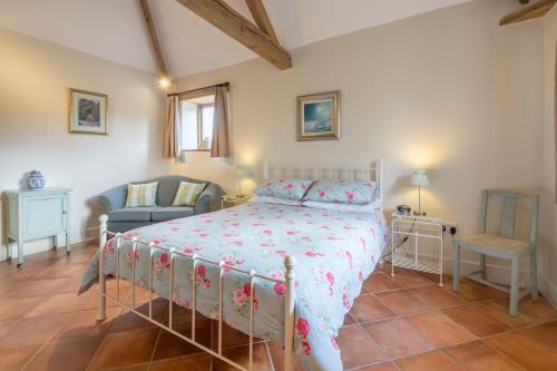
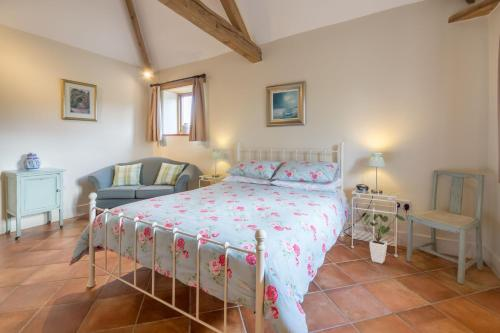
+ house plant (381, 236)
